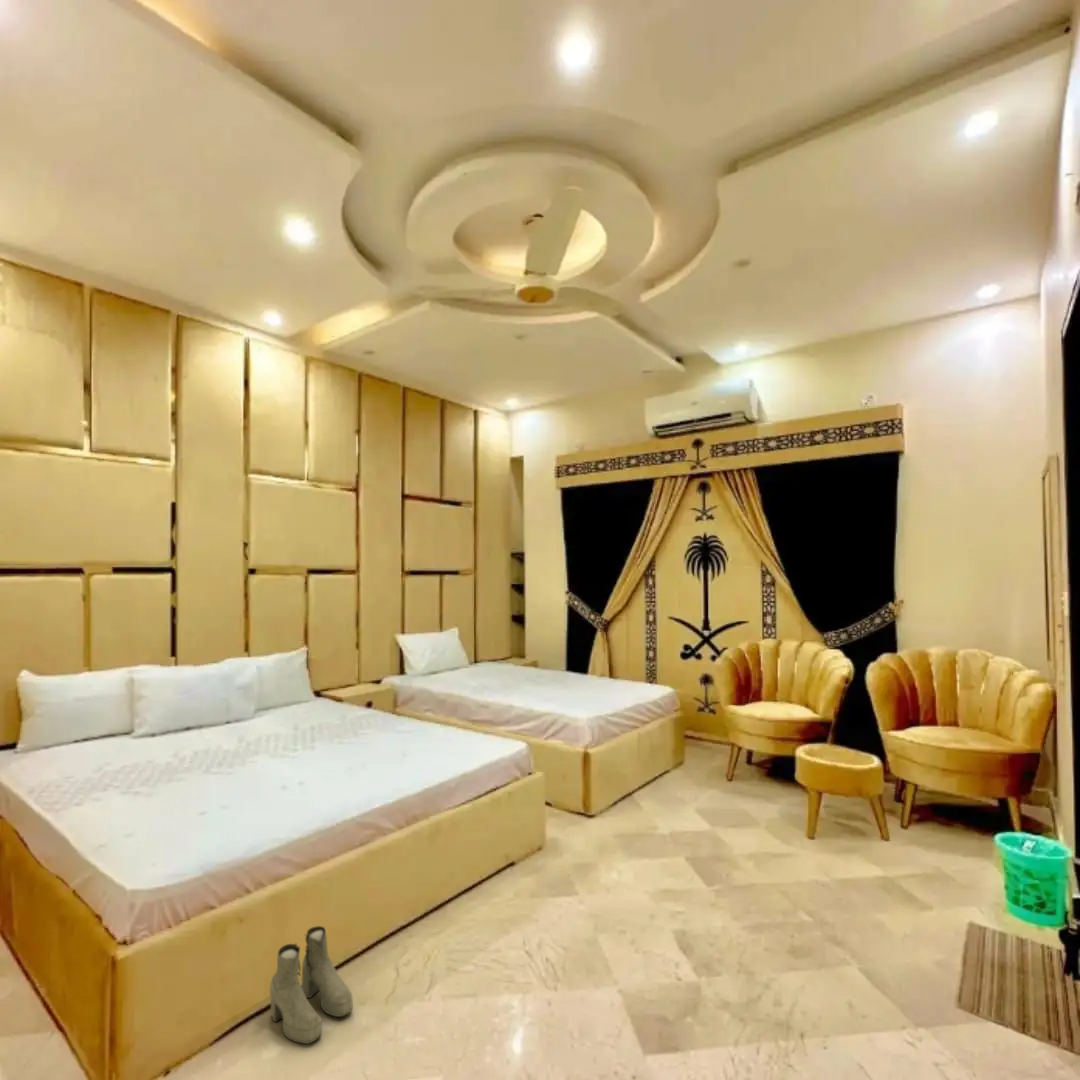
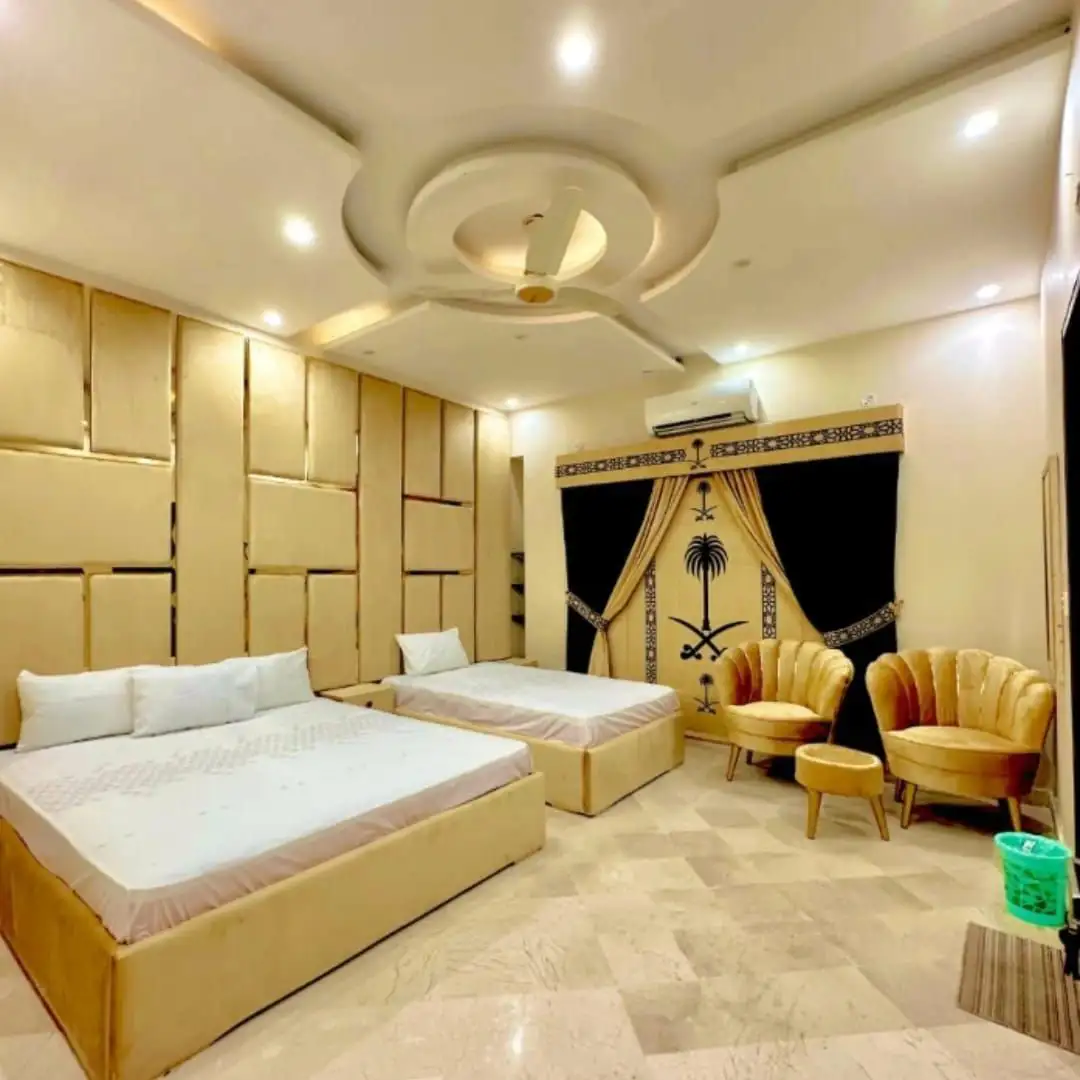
- boots (311, 978)
